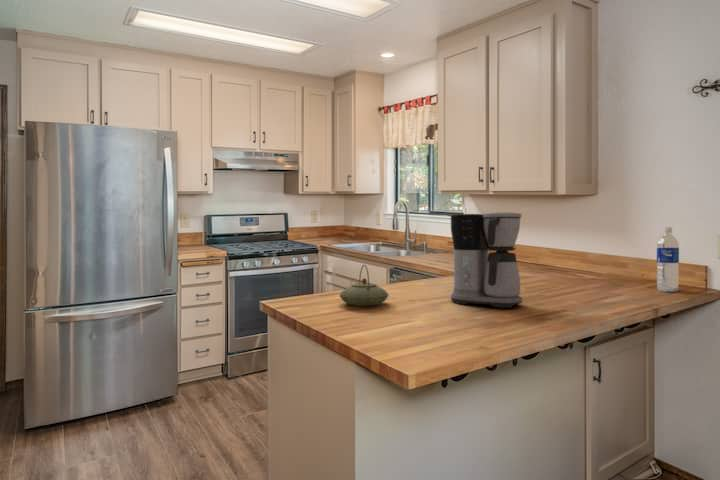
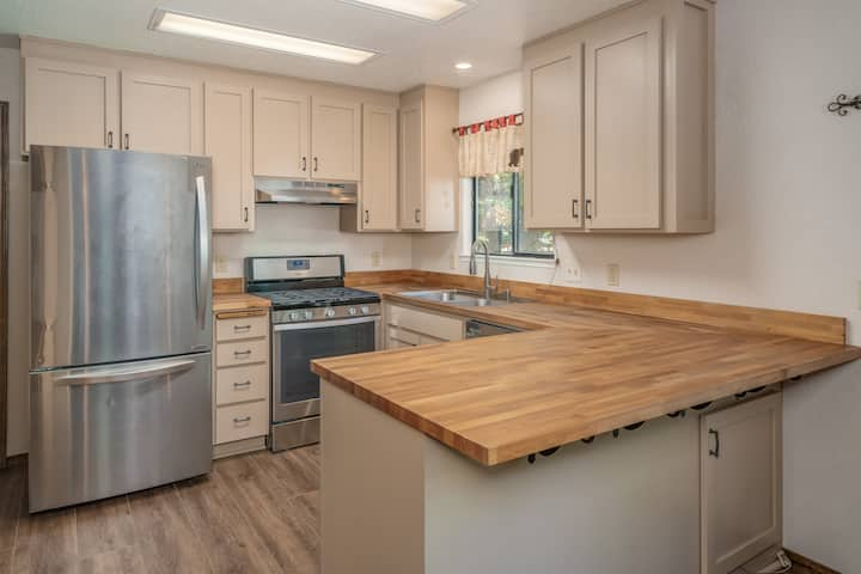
- teapot (363, 284)
- water bottle (667, 259)
- coffee maker (483, 258)
